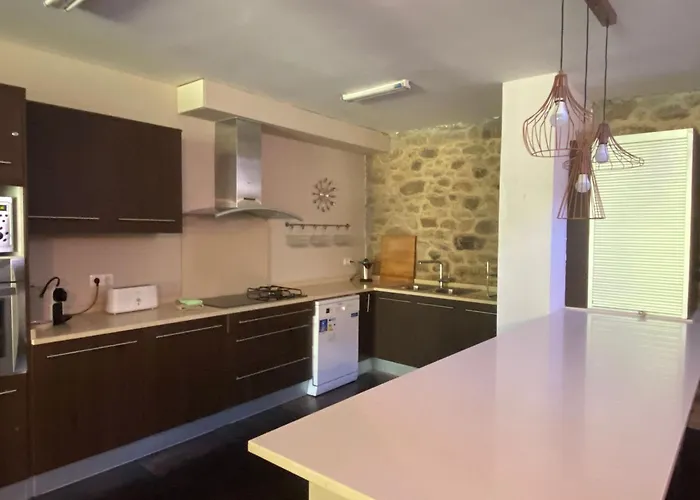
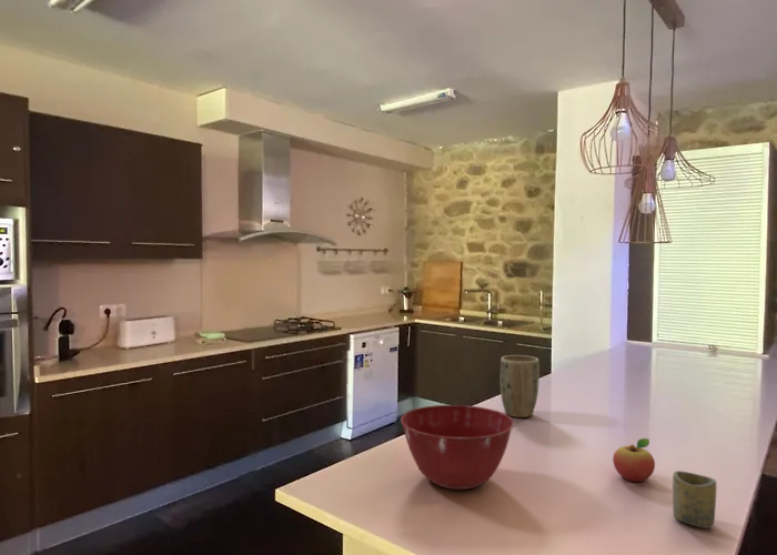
+ cup (694, 498)
+ mixing bowl (455, 448)
+ plant pot (518, 385)
+ fruit (633, 458)
